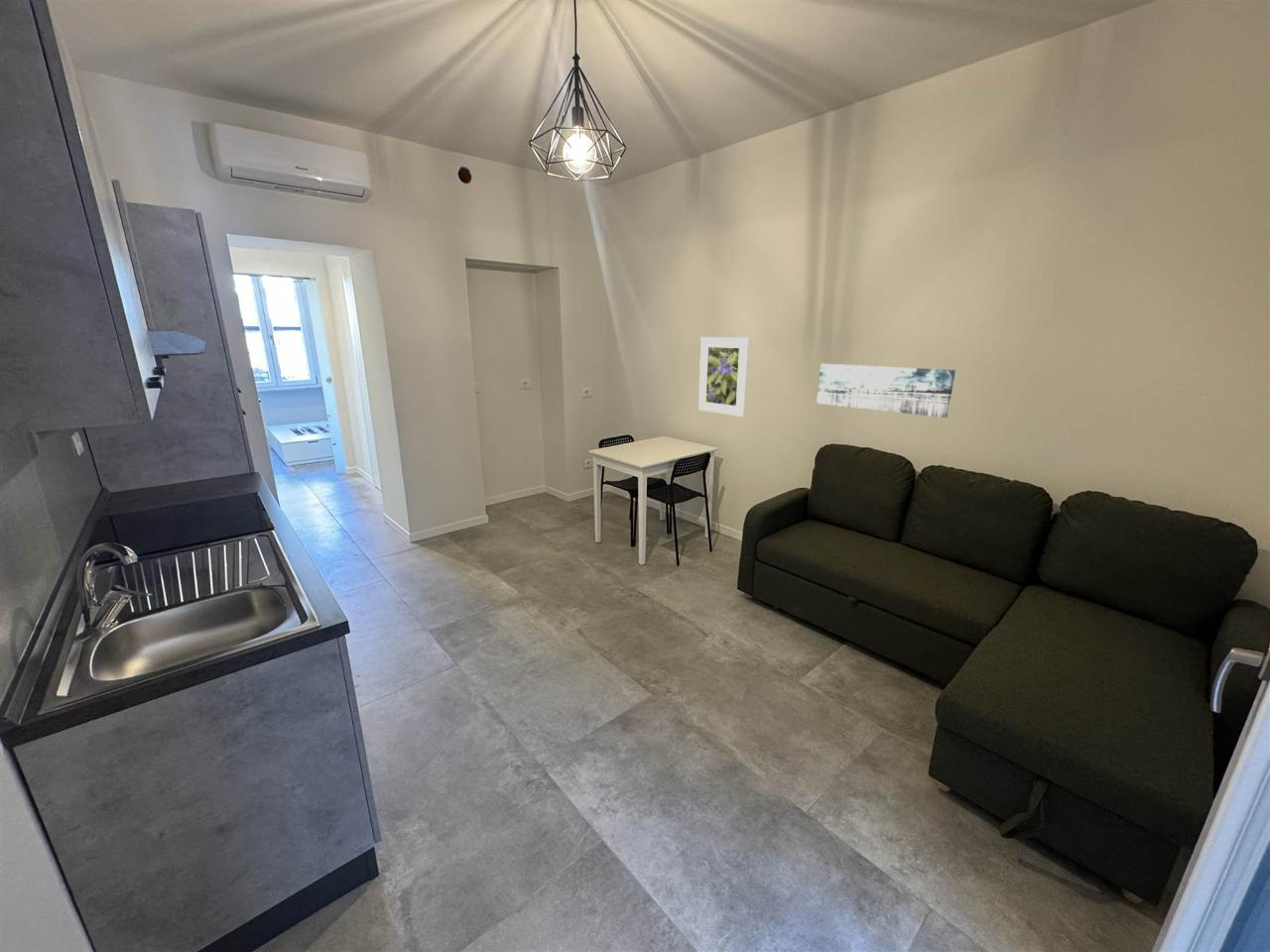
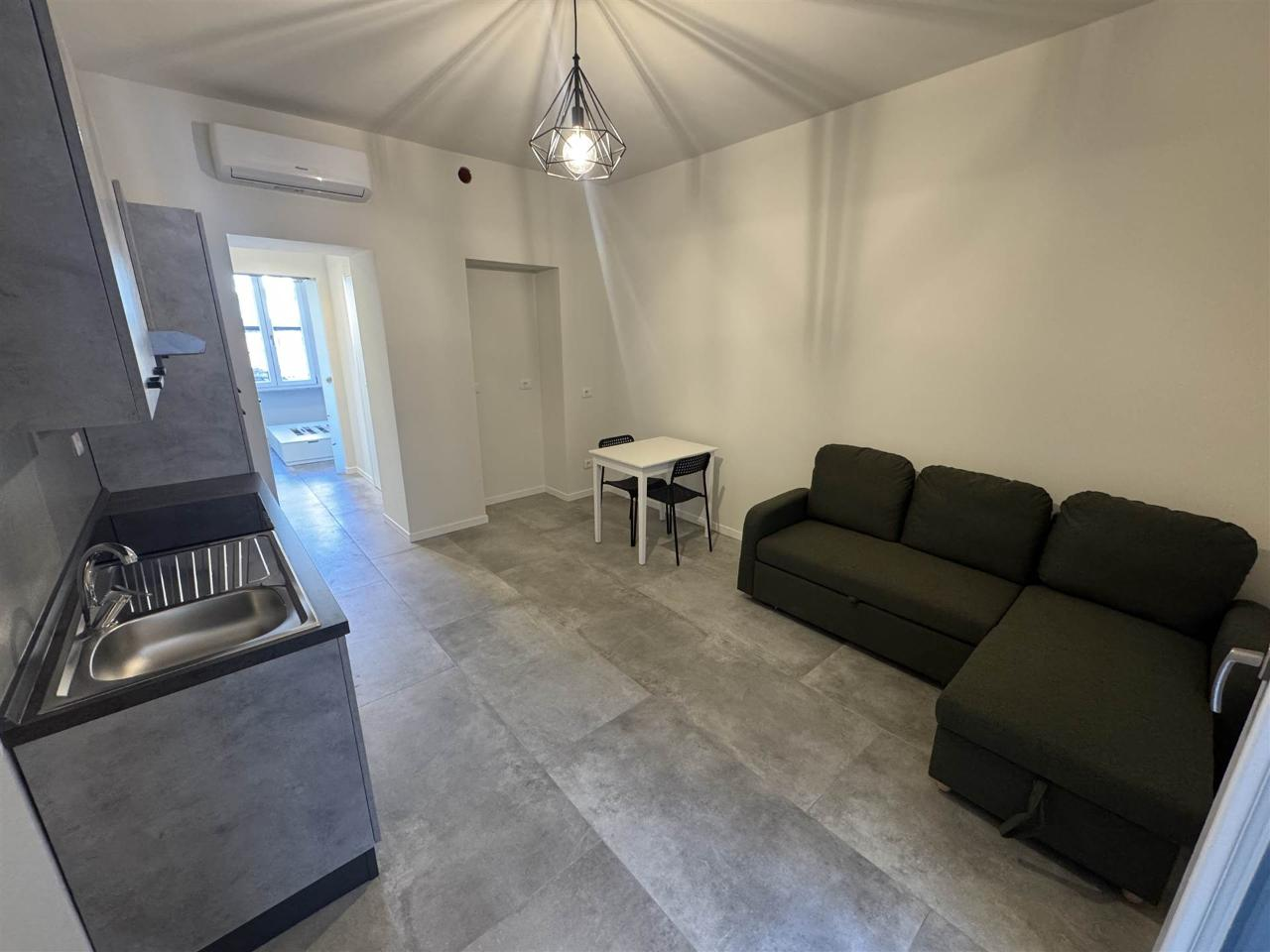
- wall art (879, 388)
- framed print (722, 376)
